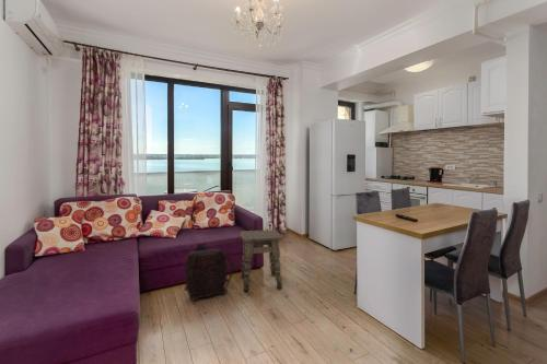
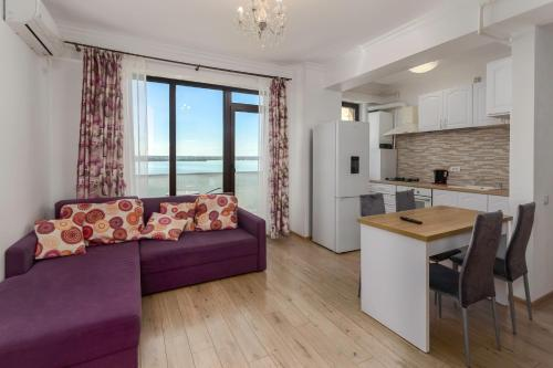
- side table (258, 253)
- backpack (206, 270)
